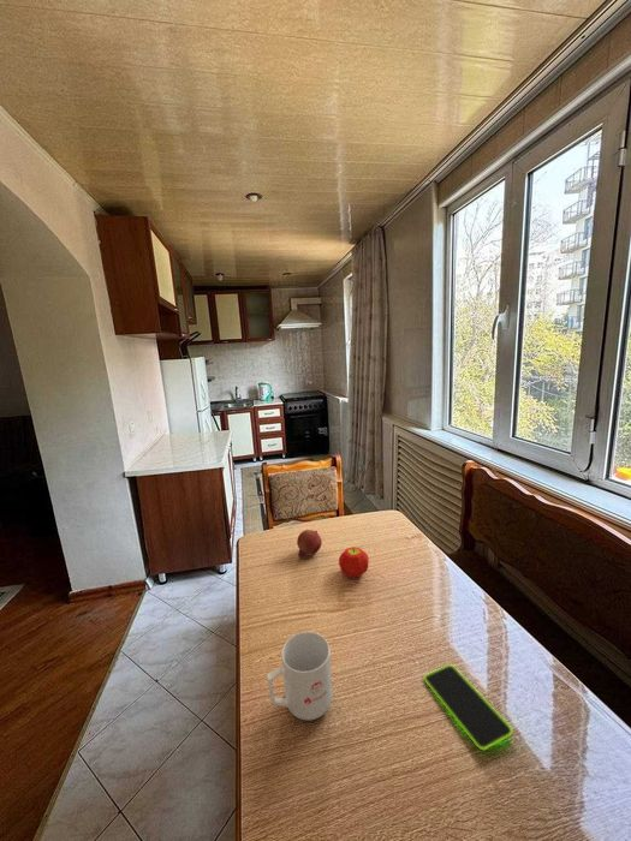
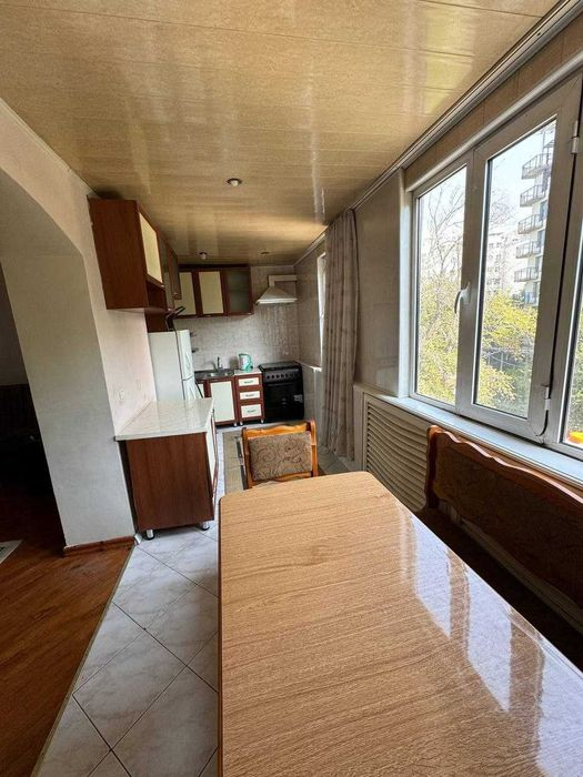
- mug (299, 679)
- fruit (353, 560)
- smartphone (464, 702)
- fruit (308, 542)
